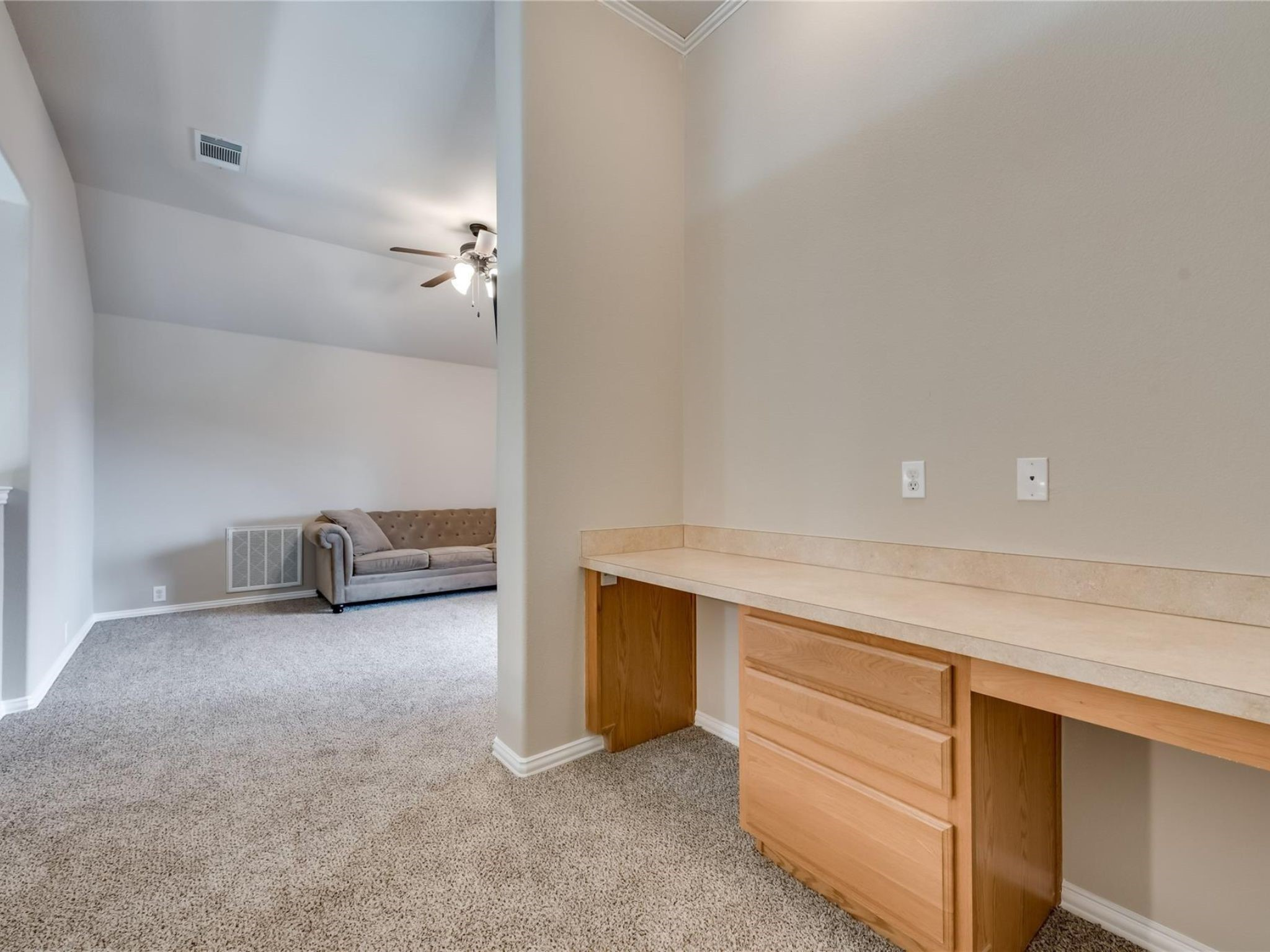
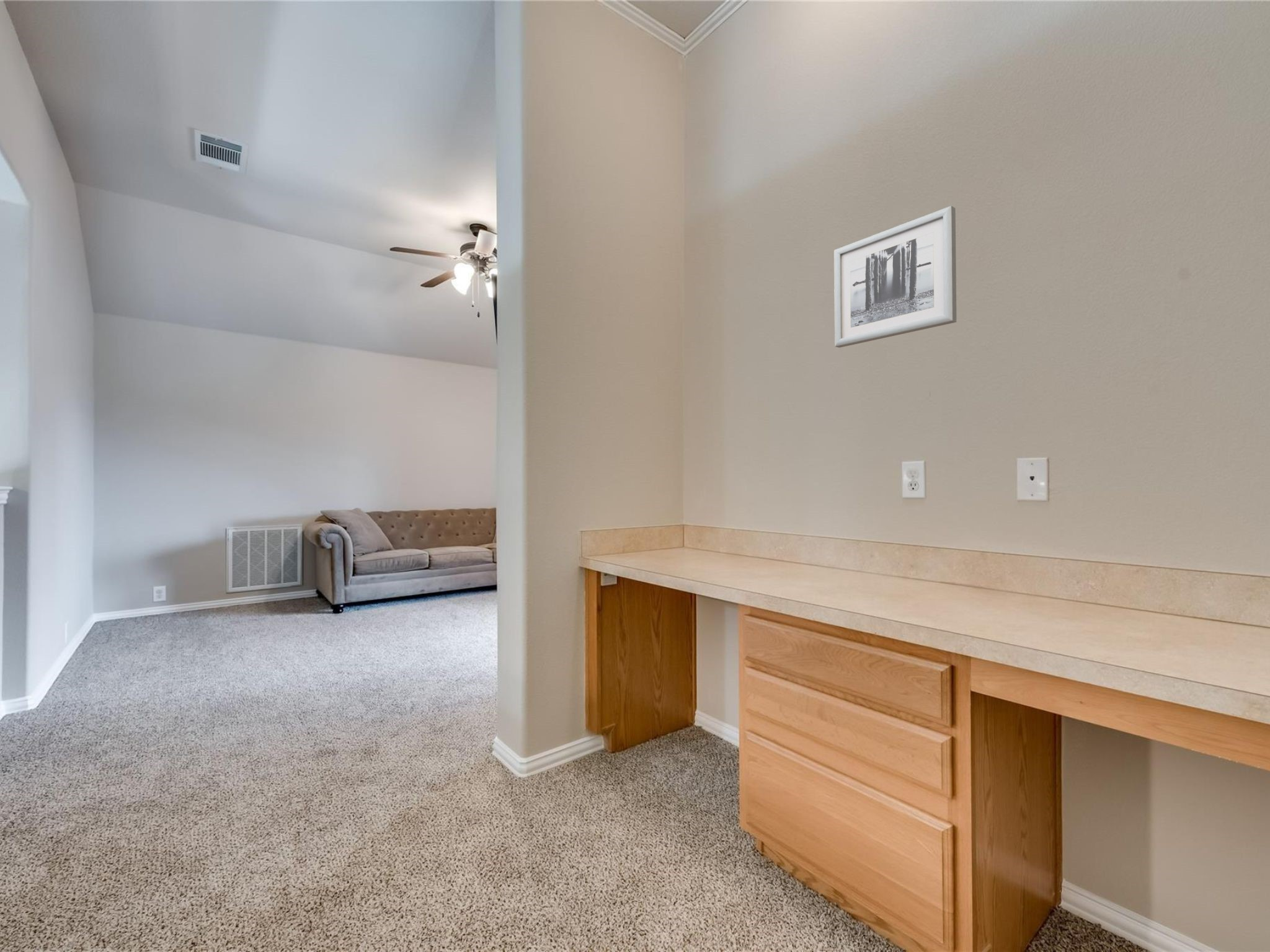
+ wall art (890, 283)
